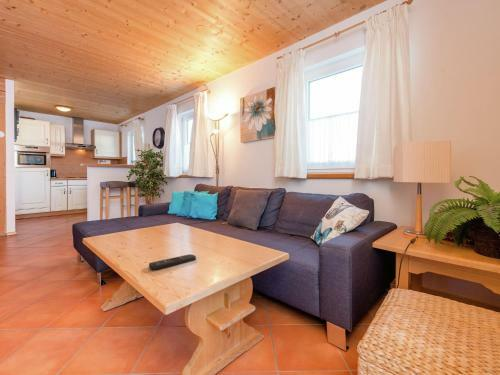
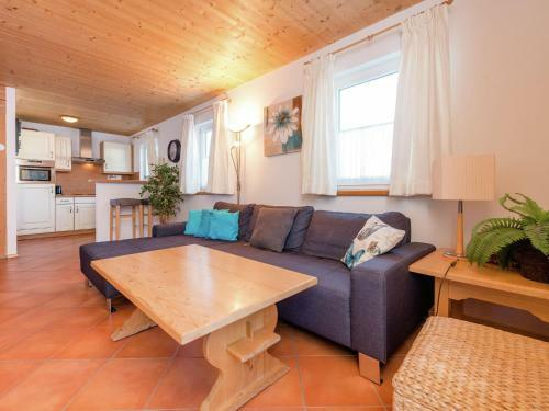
- remote control (173, 261)
